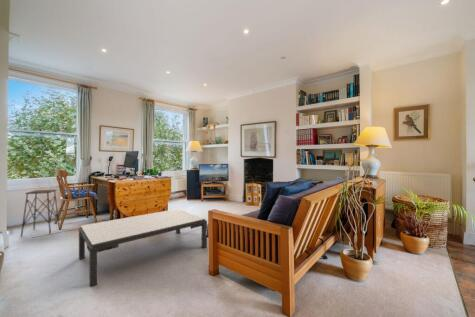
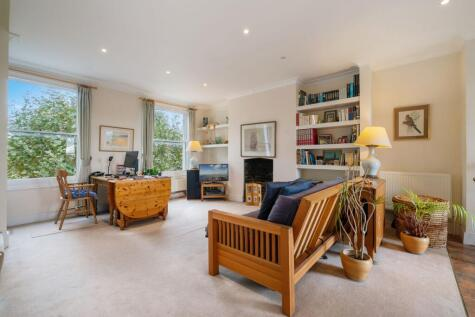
- coffee table (146, 236)
- side table (41, 211)
